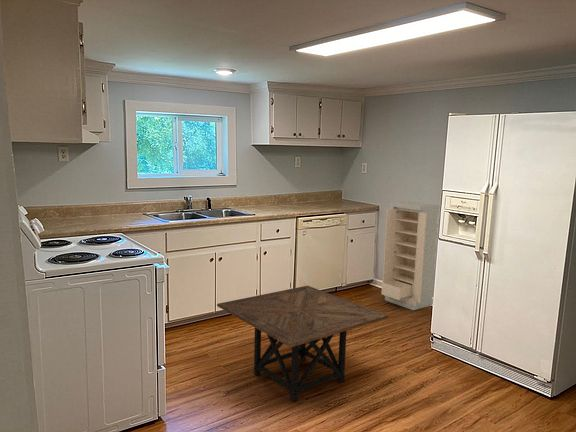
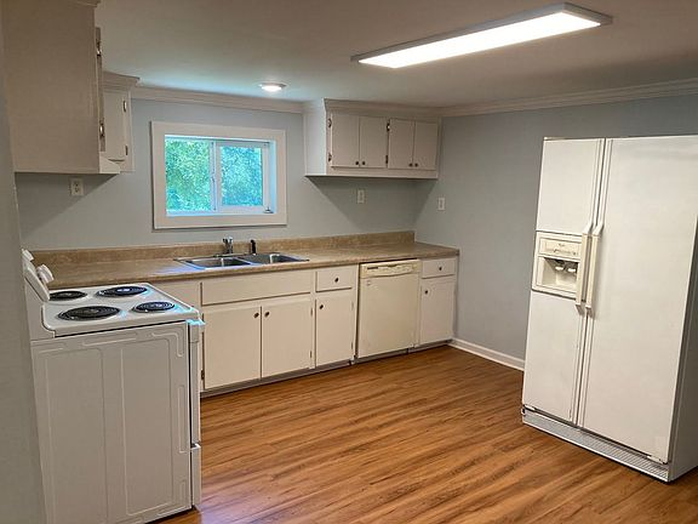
- storage cabinet (410, 255)
- side table (299, 343)
